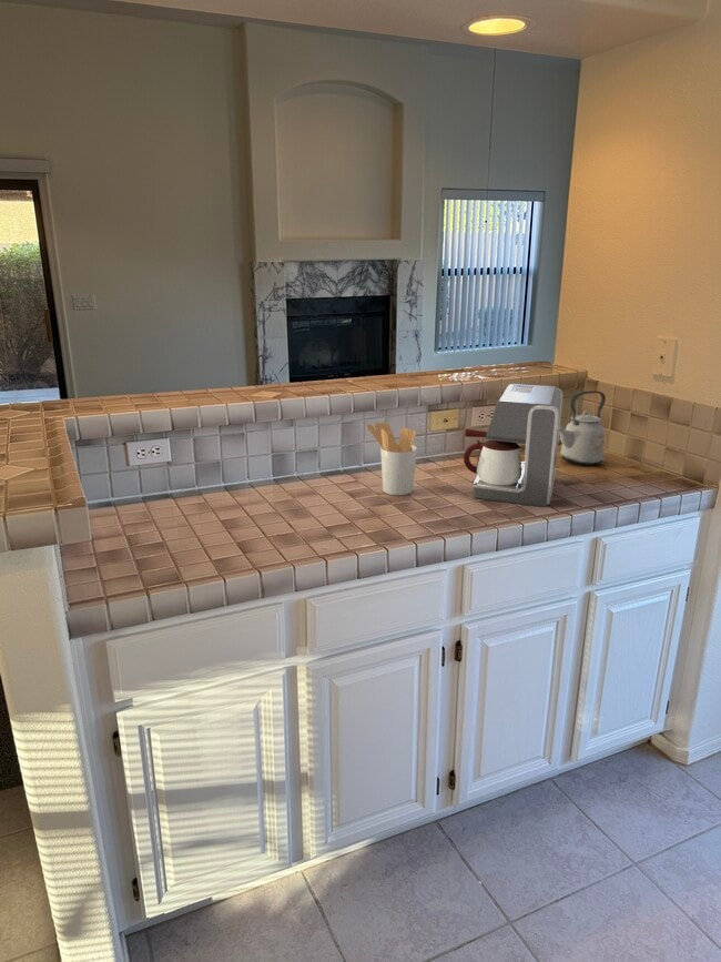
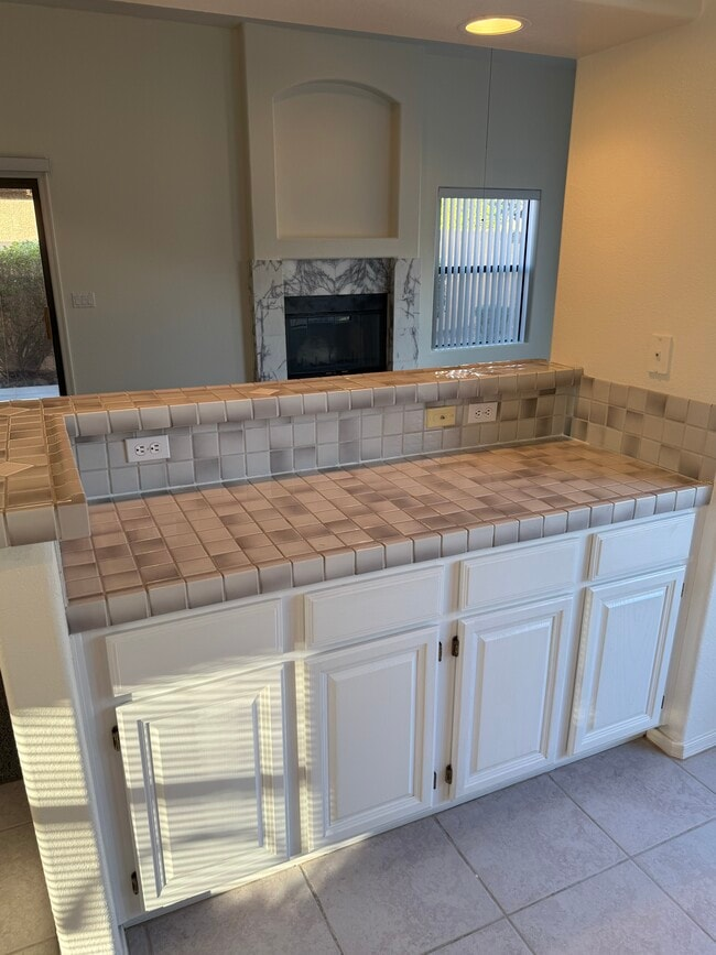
- kettle (578, 427)
- coffee maker (520, 441)
- utensil holder (392, 456)
